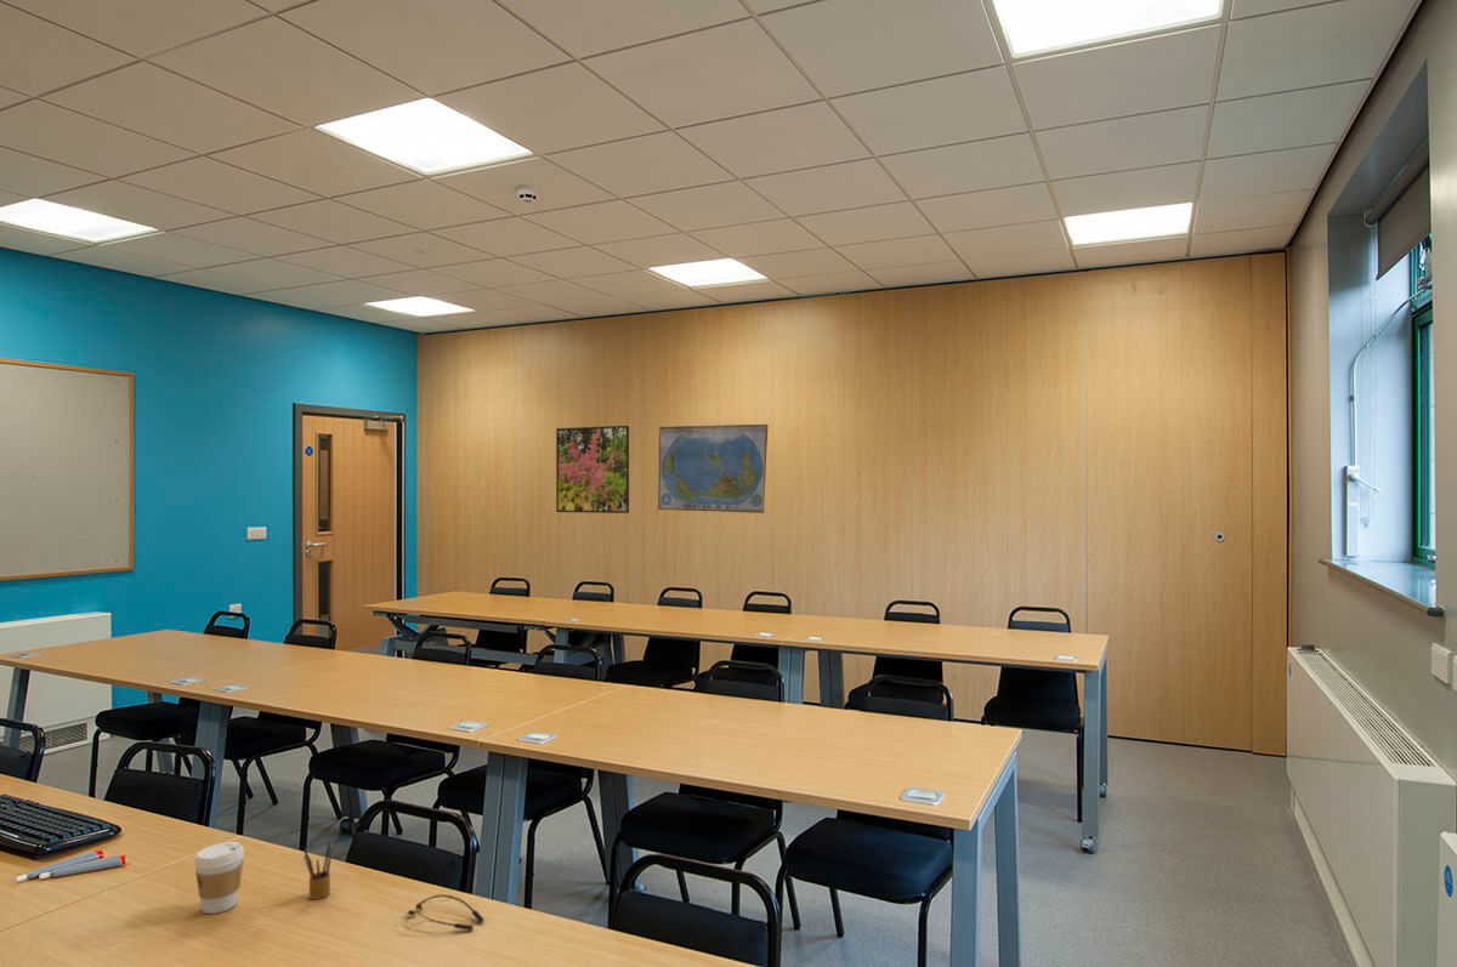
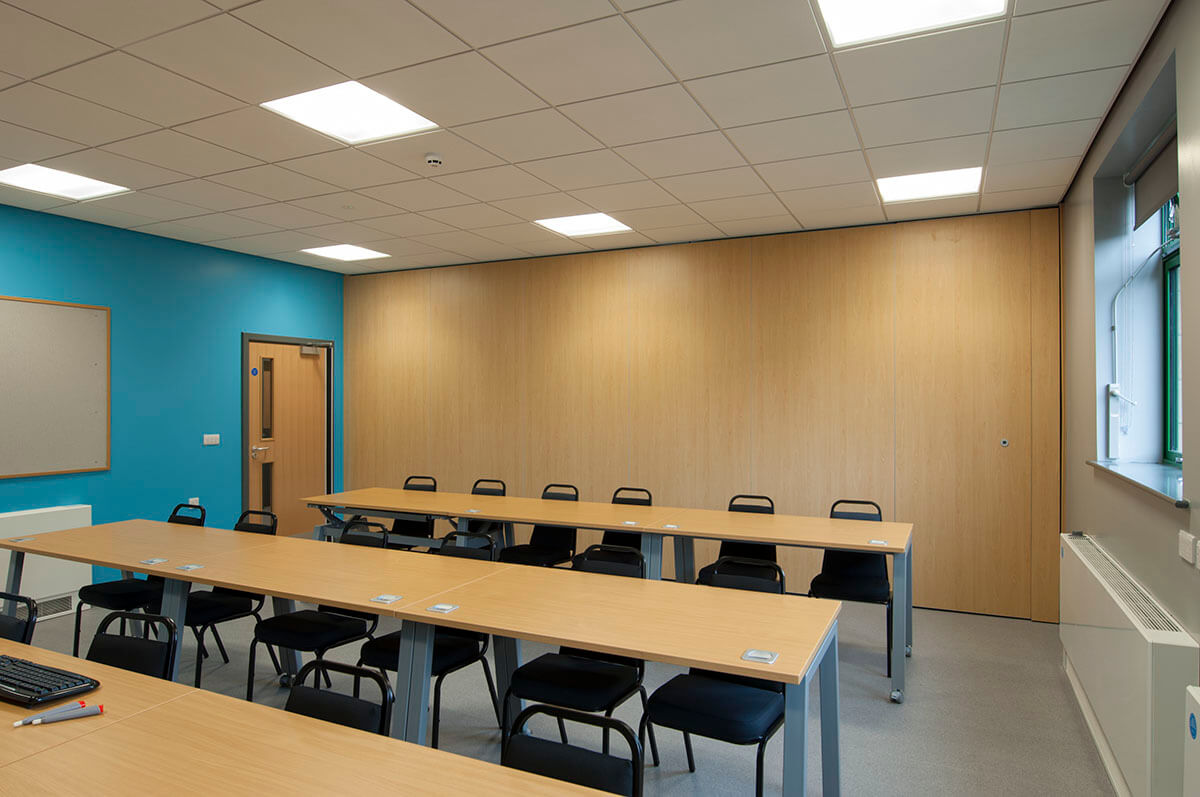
- coffee cup (219, 876)
- earbuds (444, 922)
- pencil box (318, 870)
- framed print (591, 470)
- world map (710, 468)
